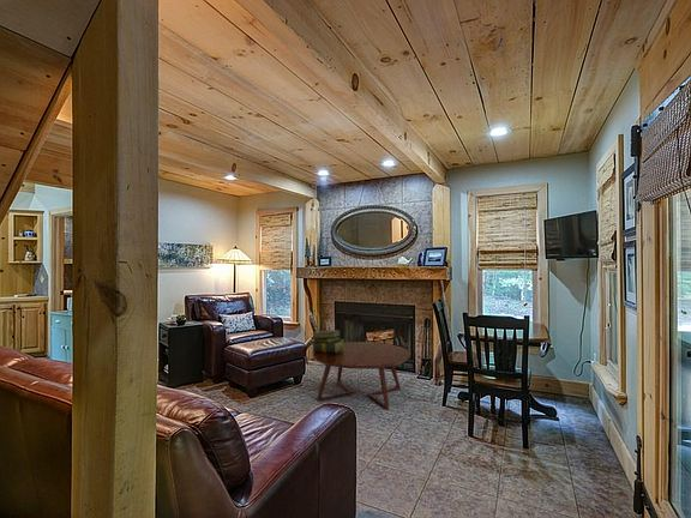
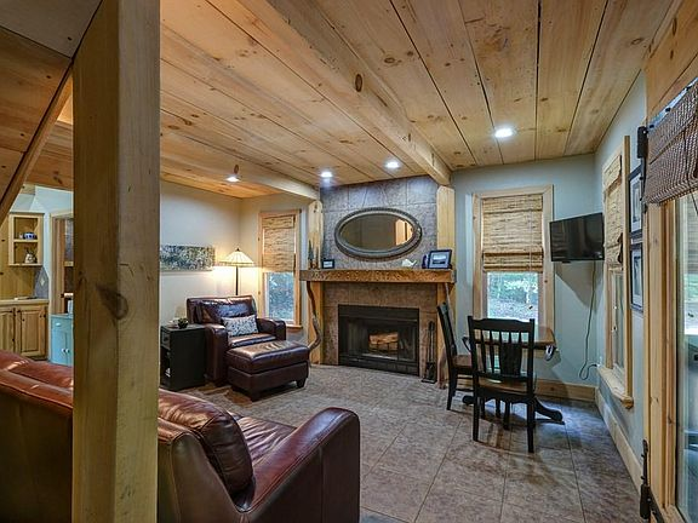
- coffee table (360, 368)
- stack of books (326, 341)
